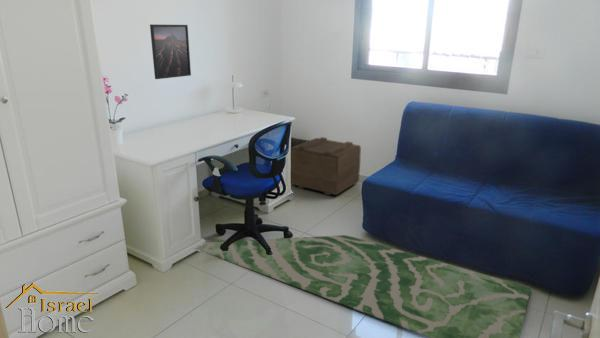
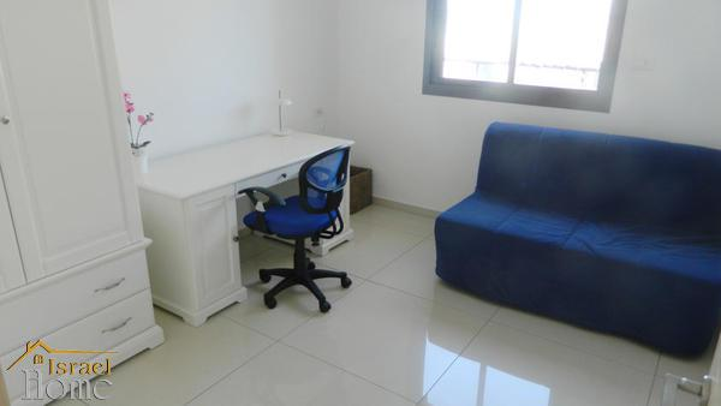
- wooden crate (325, 164)
- rug (322, 257)
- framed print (171, 51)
